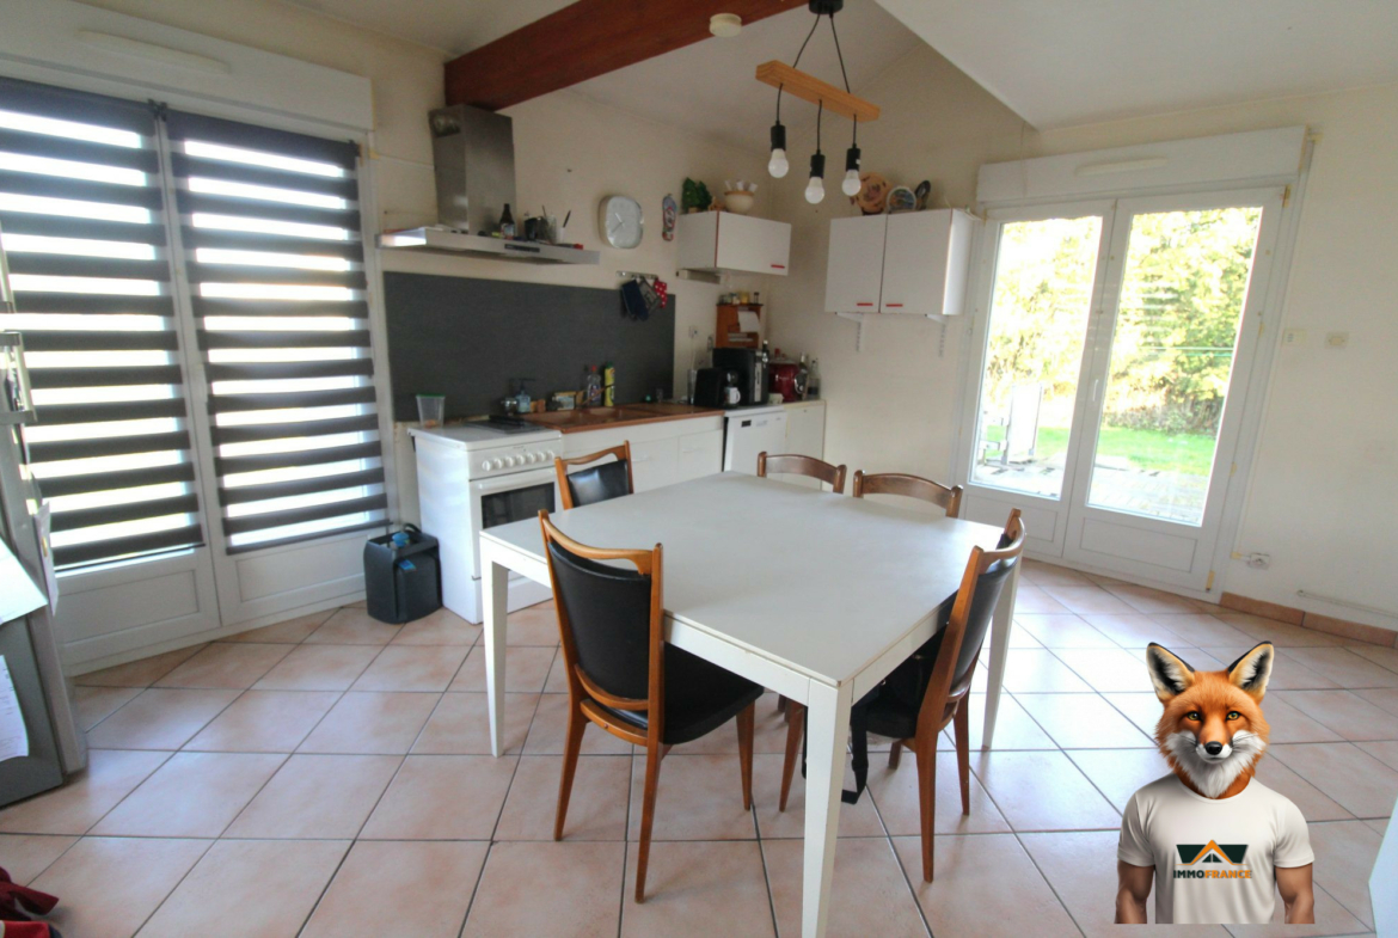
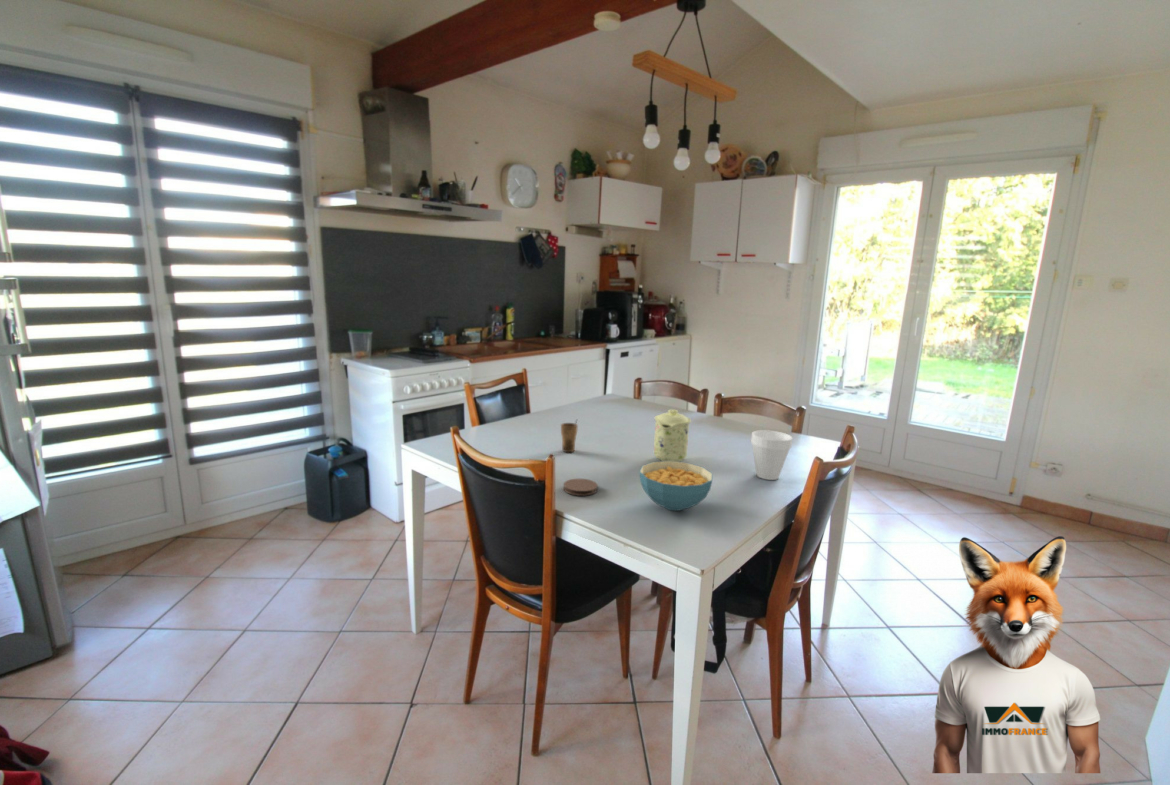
+ mug (672, 434)
+ cup (569, 434)
+ coaster (580, 486)
+ cereal bowl (674, 489)
+ cup (769, 455)
